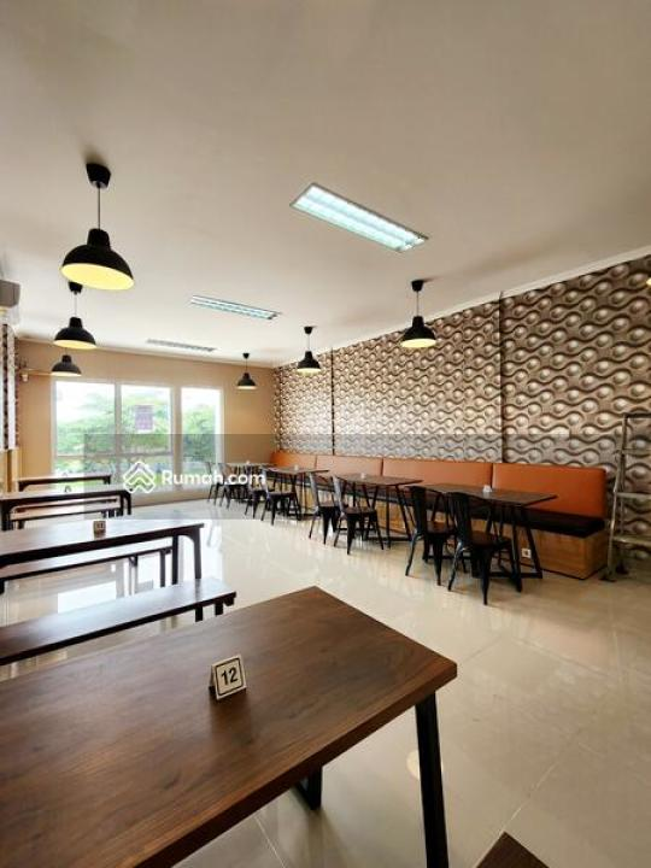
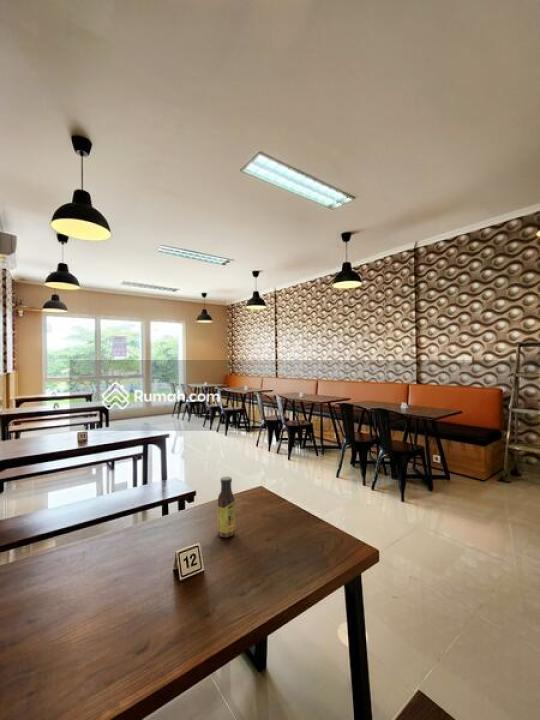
+ sauce bottle (226, 506)
